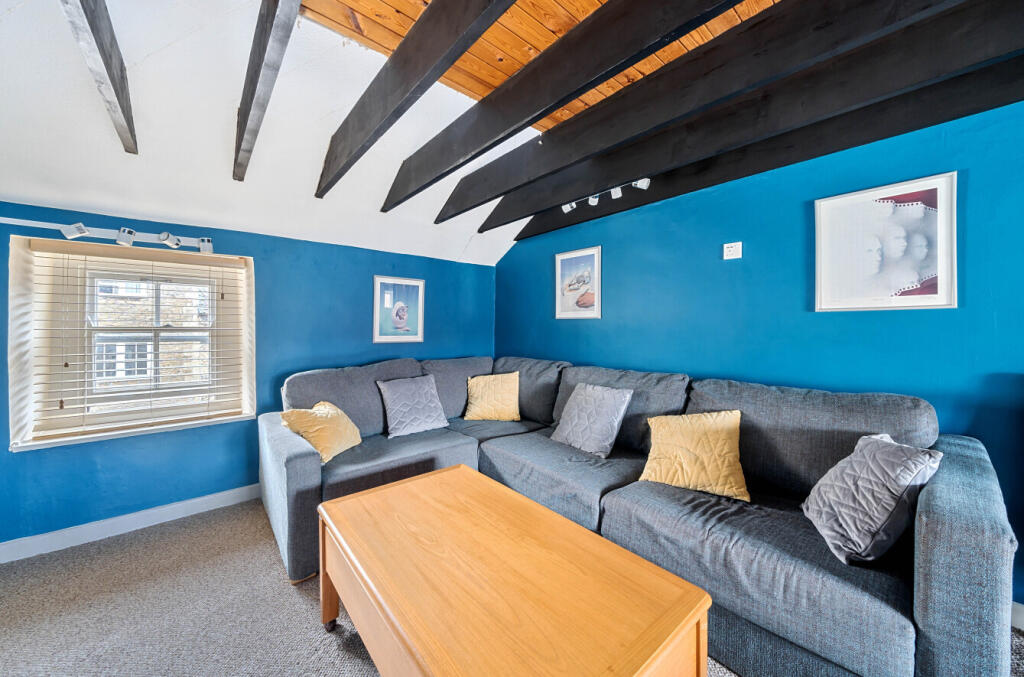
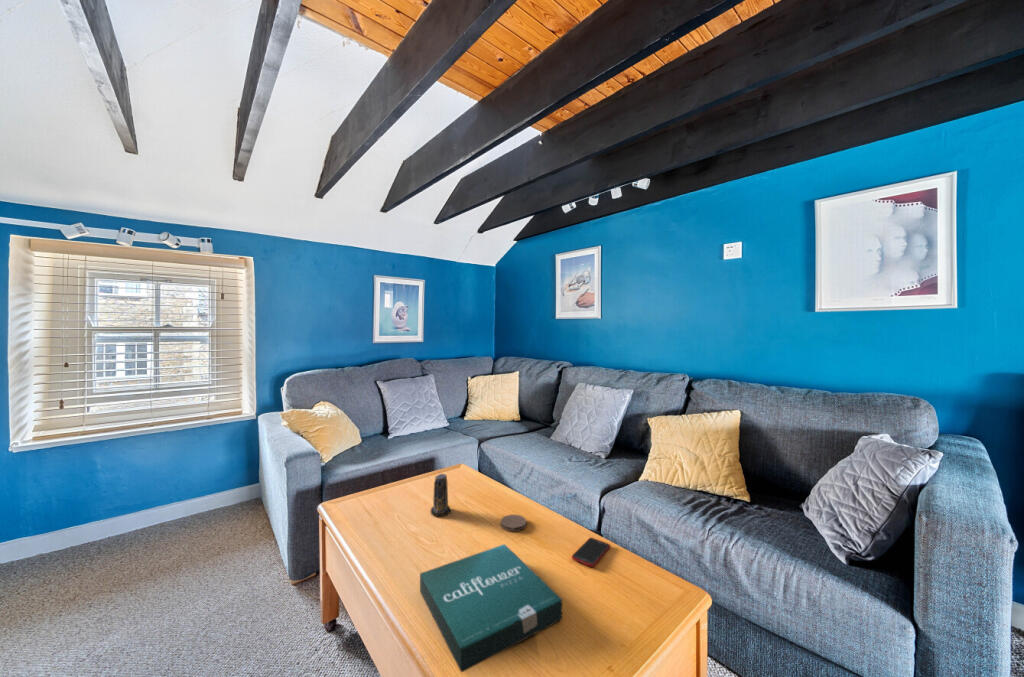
+ pizza box (487, 595)
+ coaster (513, 522)
+ cell phone (591, 551)
+ candle (440, 493)
